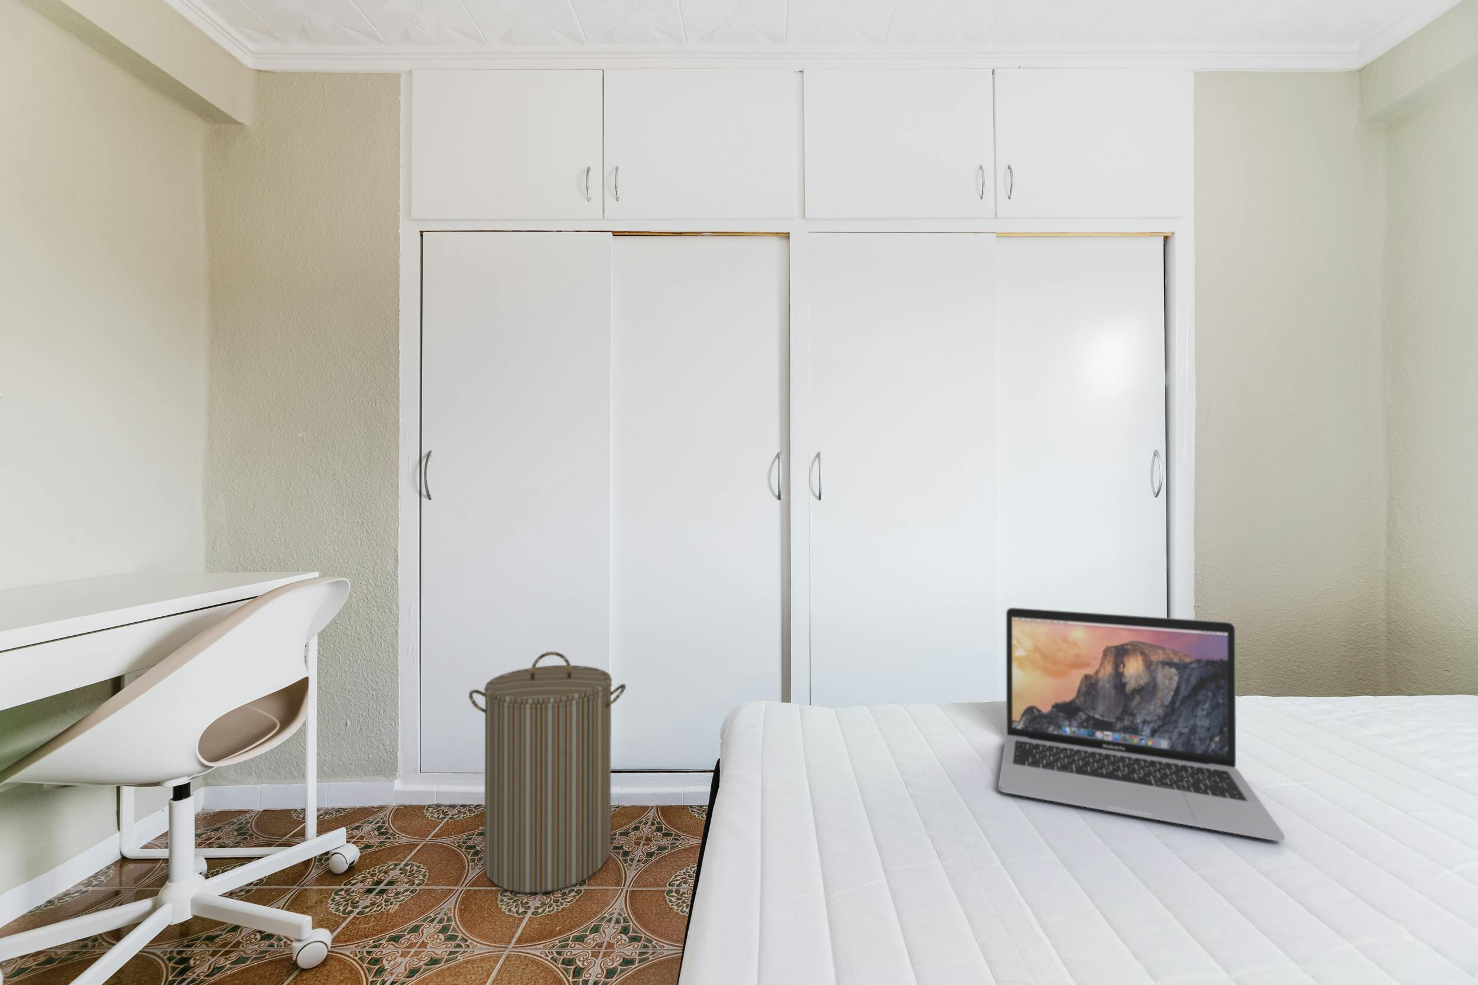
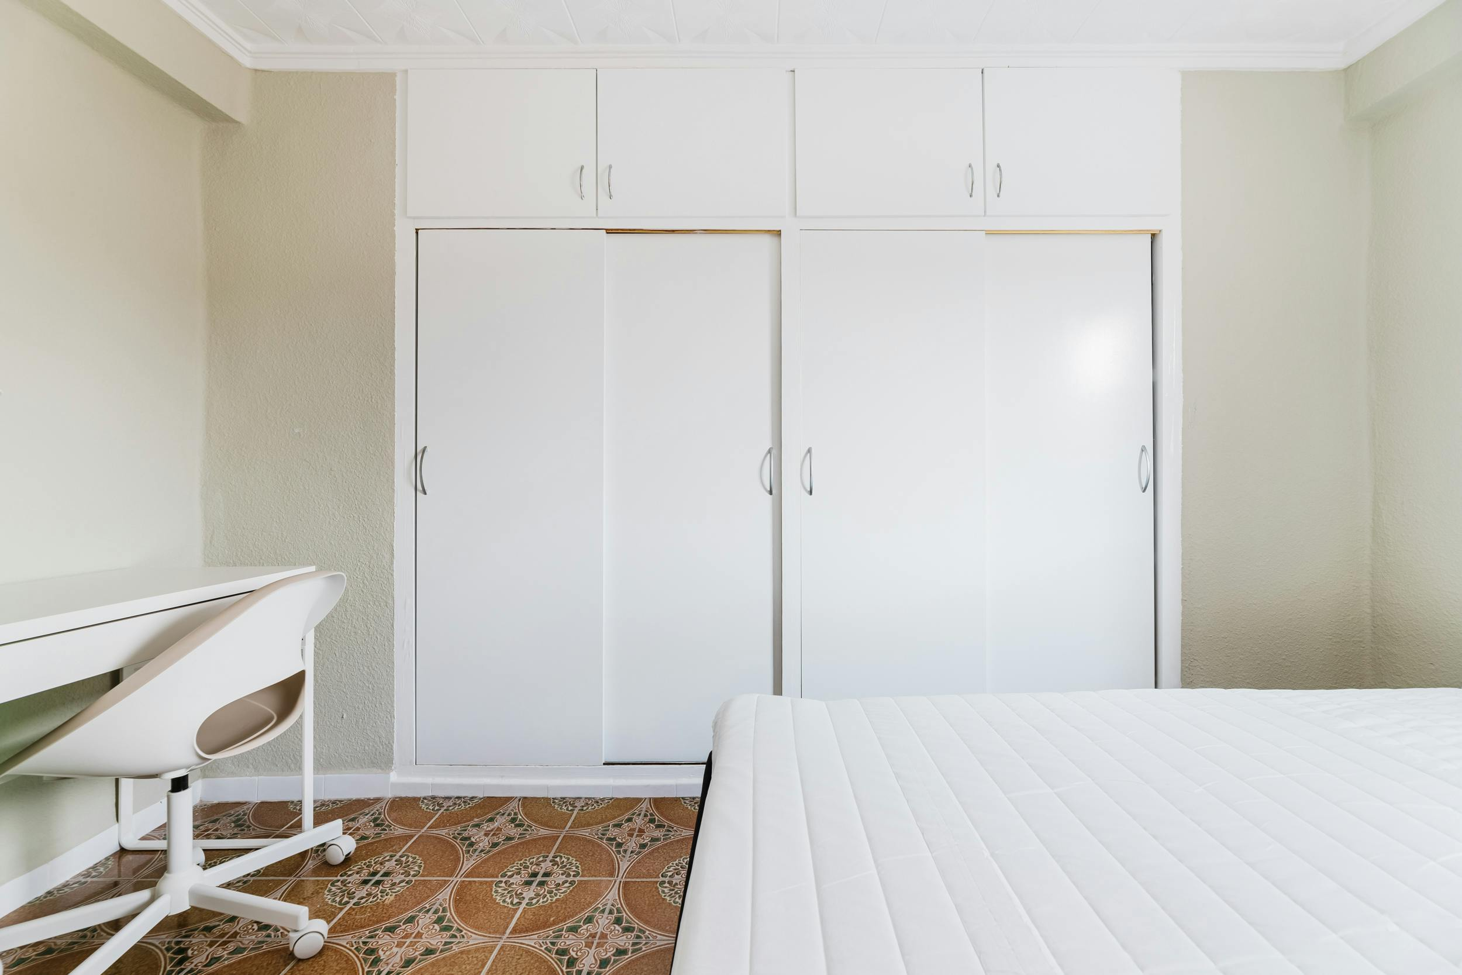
- laundry hamper (549, 754)
- laptop (1121, 705)
